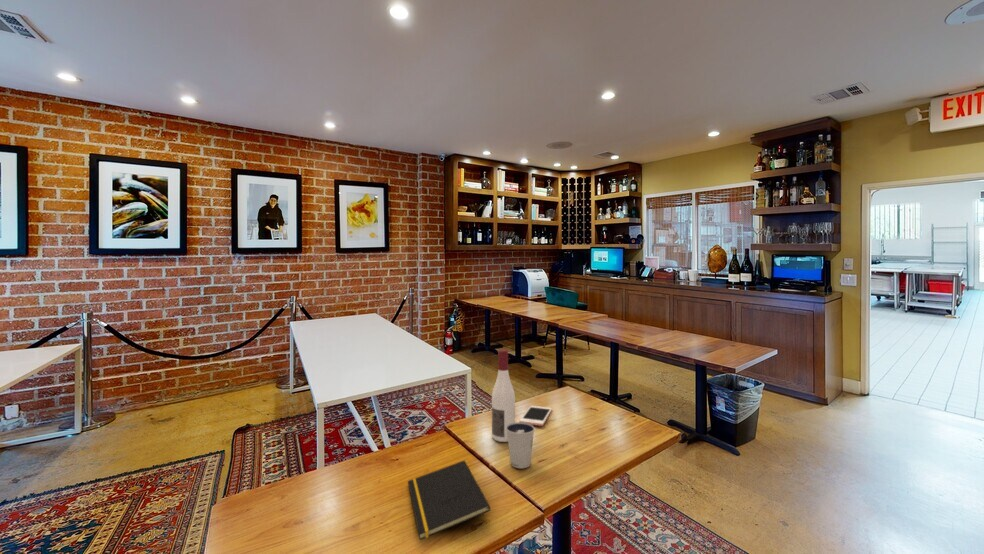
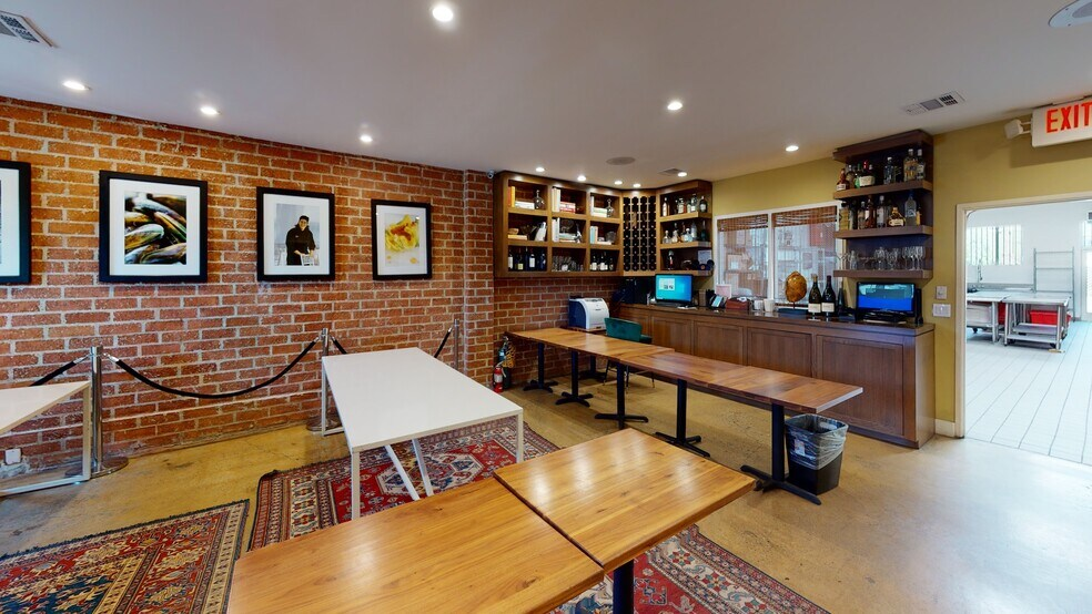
- alcohol (503, 394)
- notepad (445, 494)
- cell phone (536, 415)
- dixie cup (520, 445)
